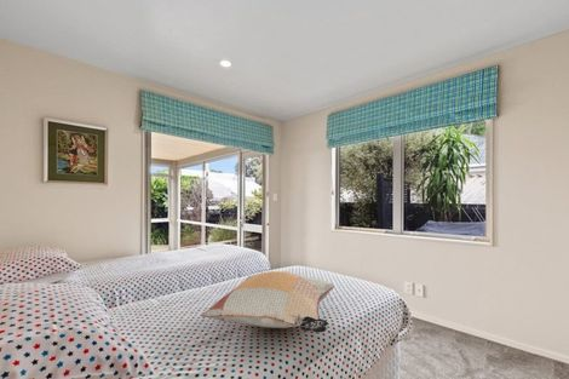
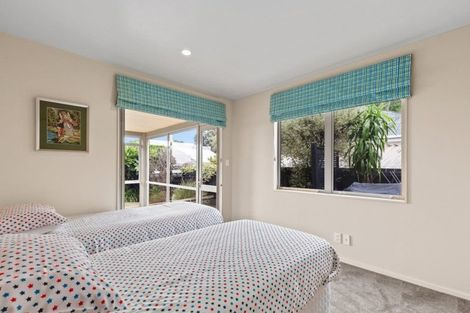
- decorative pillow (277, 298)
